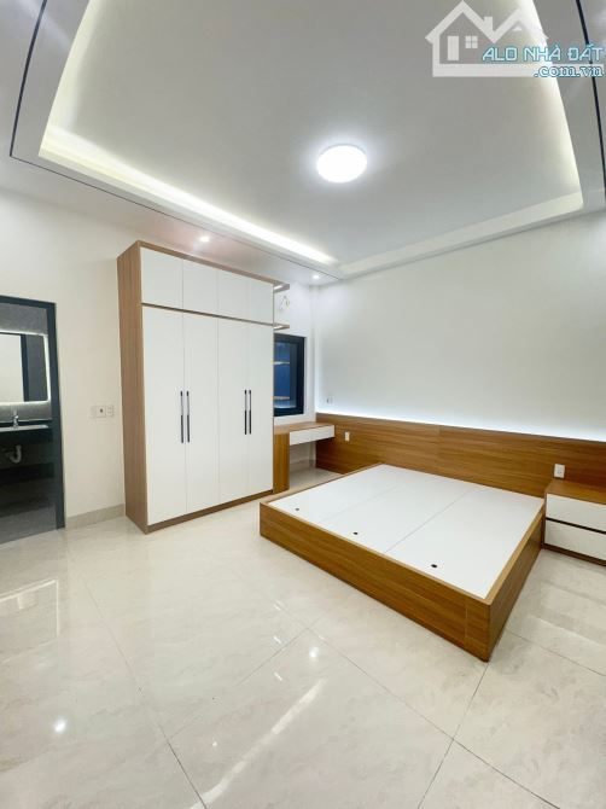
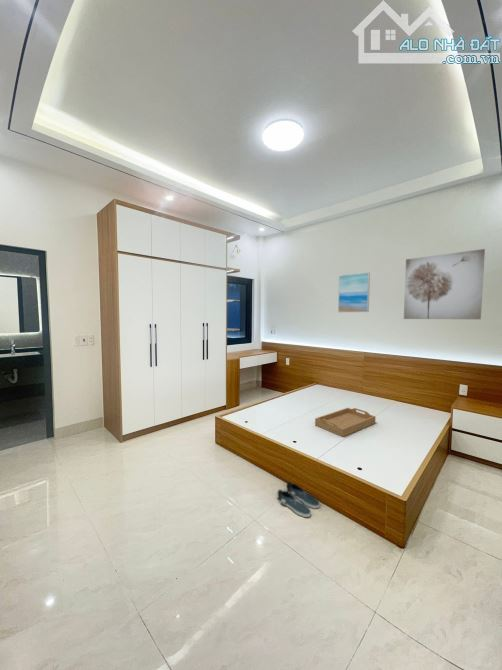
+ shoe (298, 498)
+ serving tray (345, 419)
+ wall art (440, 287)
+ wall art (353, 293)
